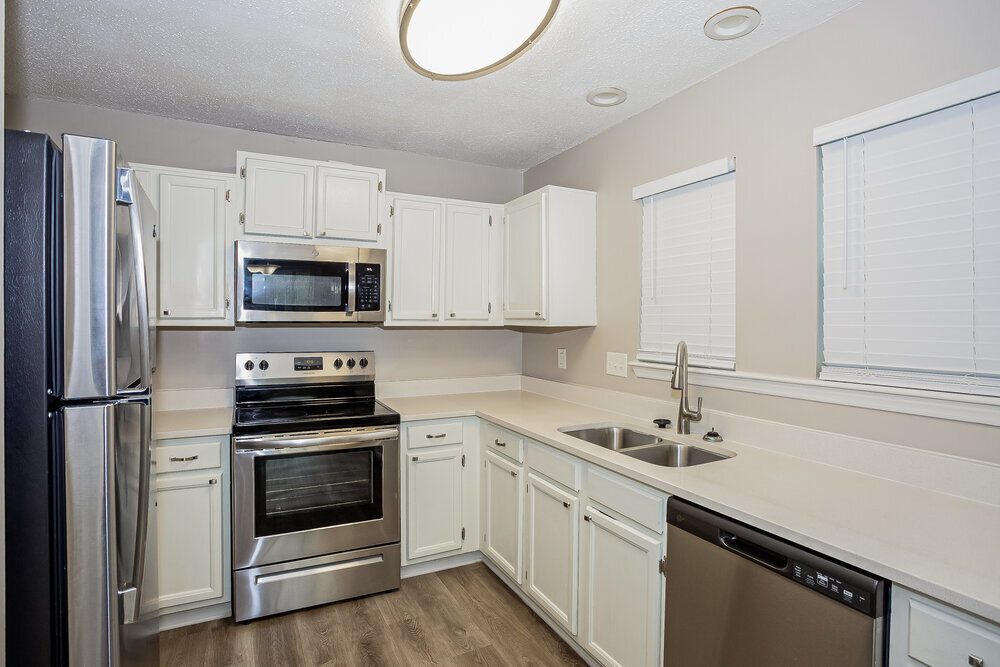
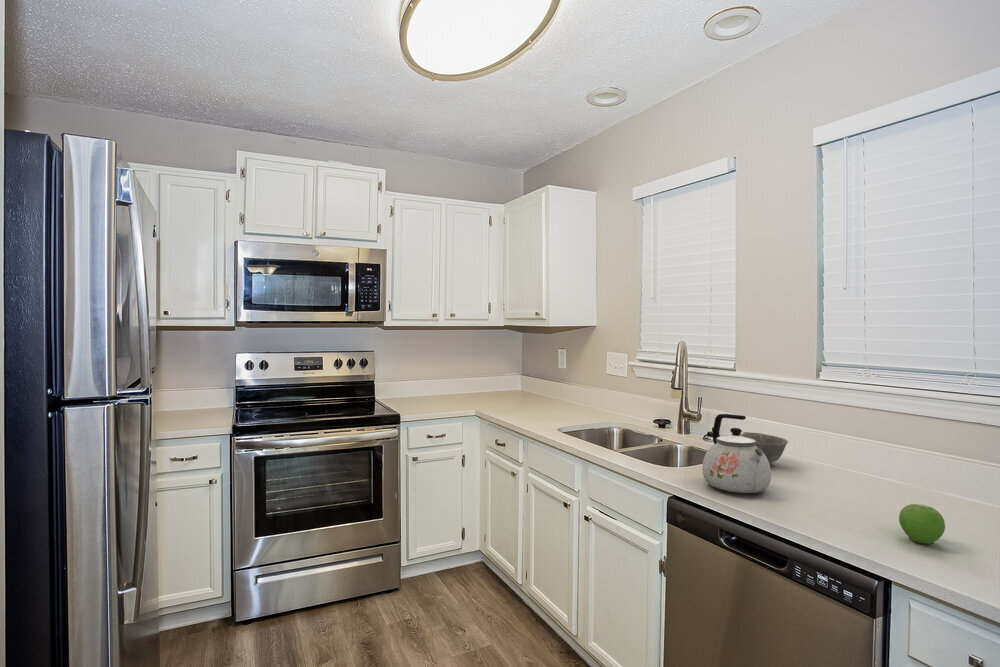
+ bowl (759, 448)
+ fruit (921, 523)
+ kettle (736, 451)
